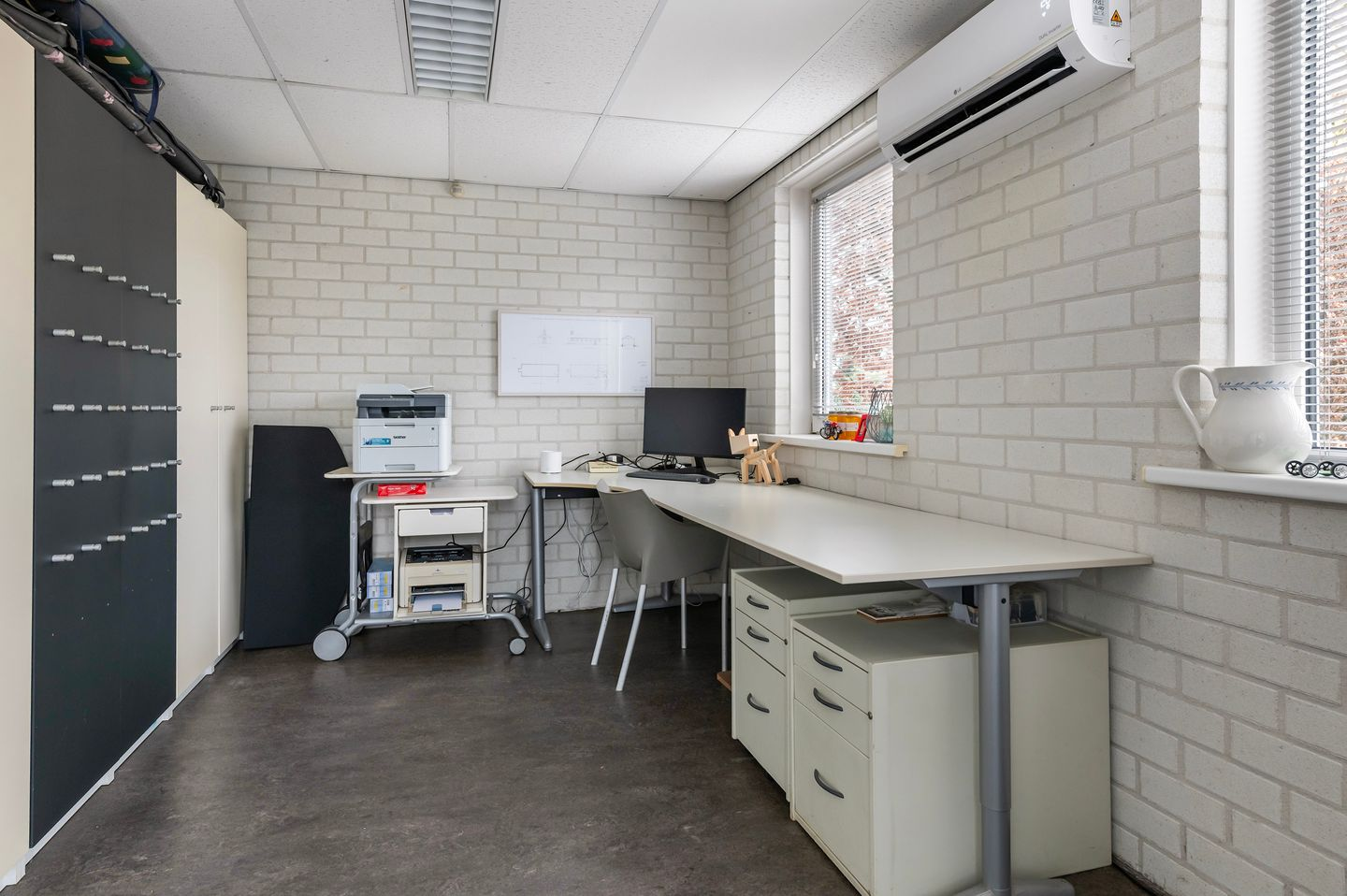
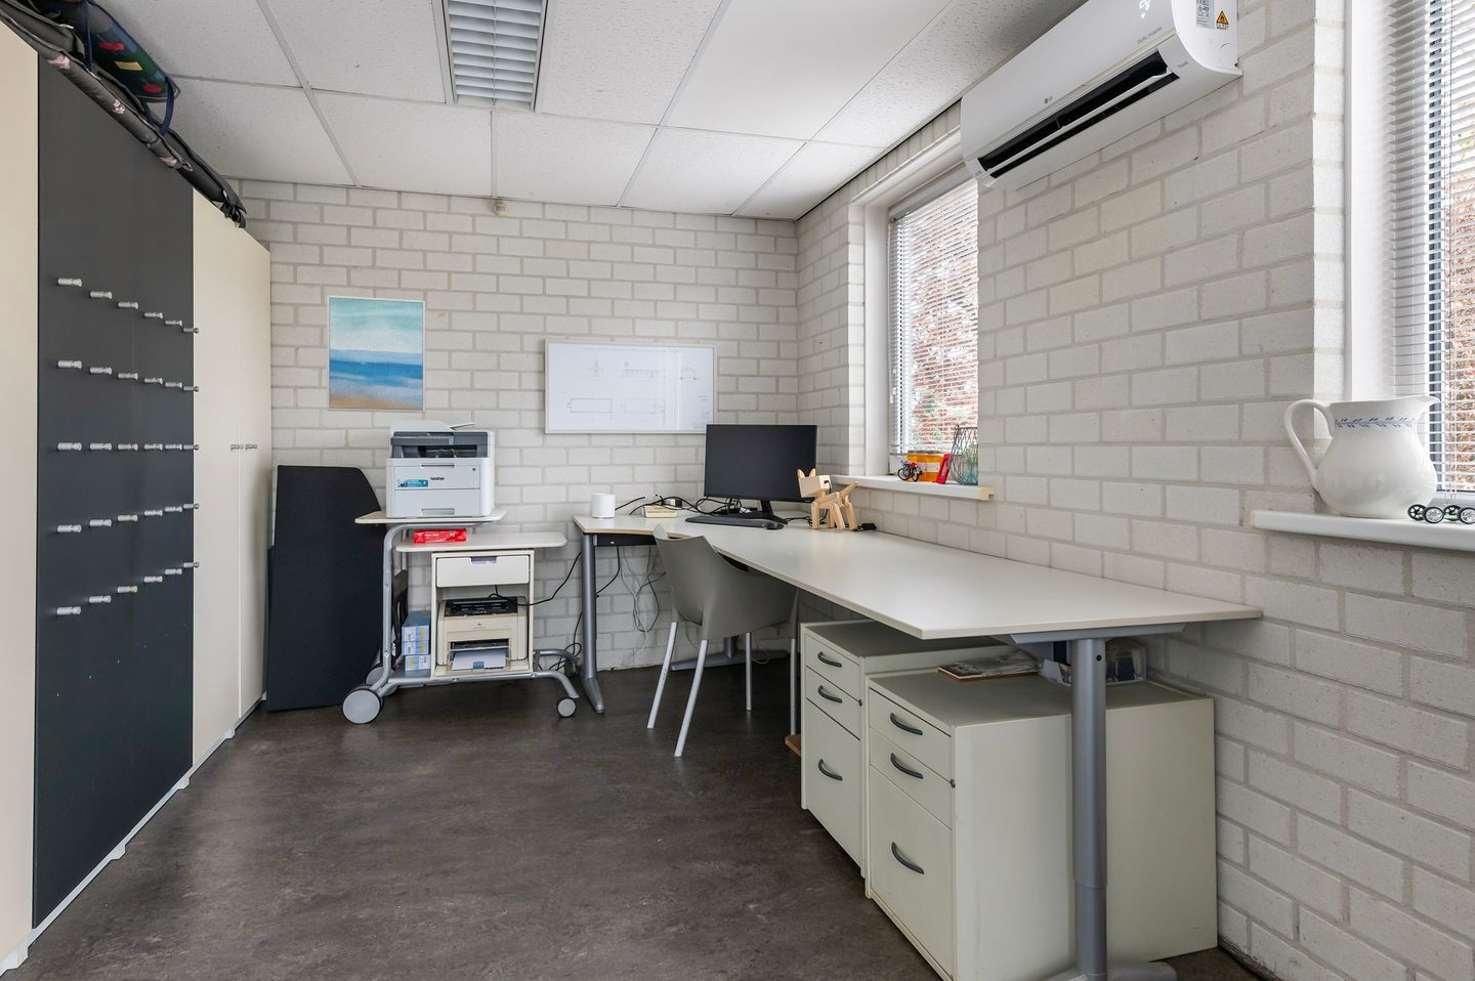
+ wall art (377, 355)
